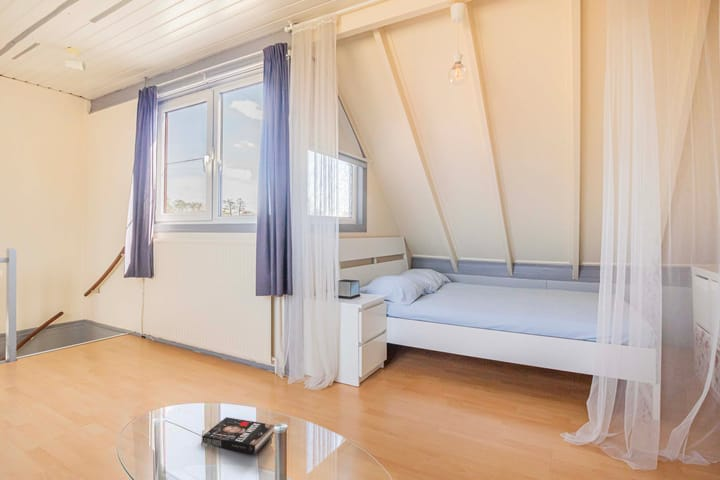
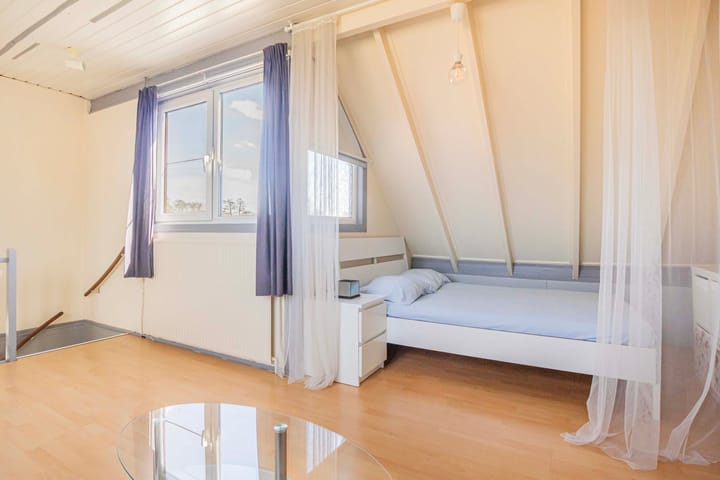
- book (239, 434)
